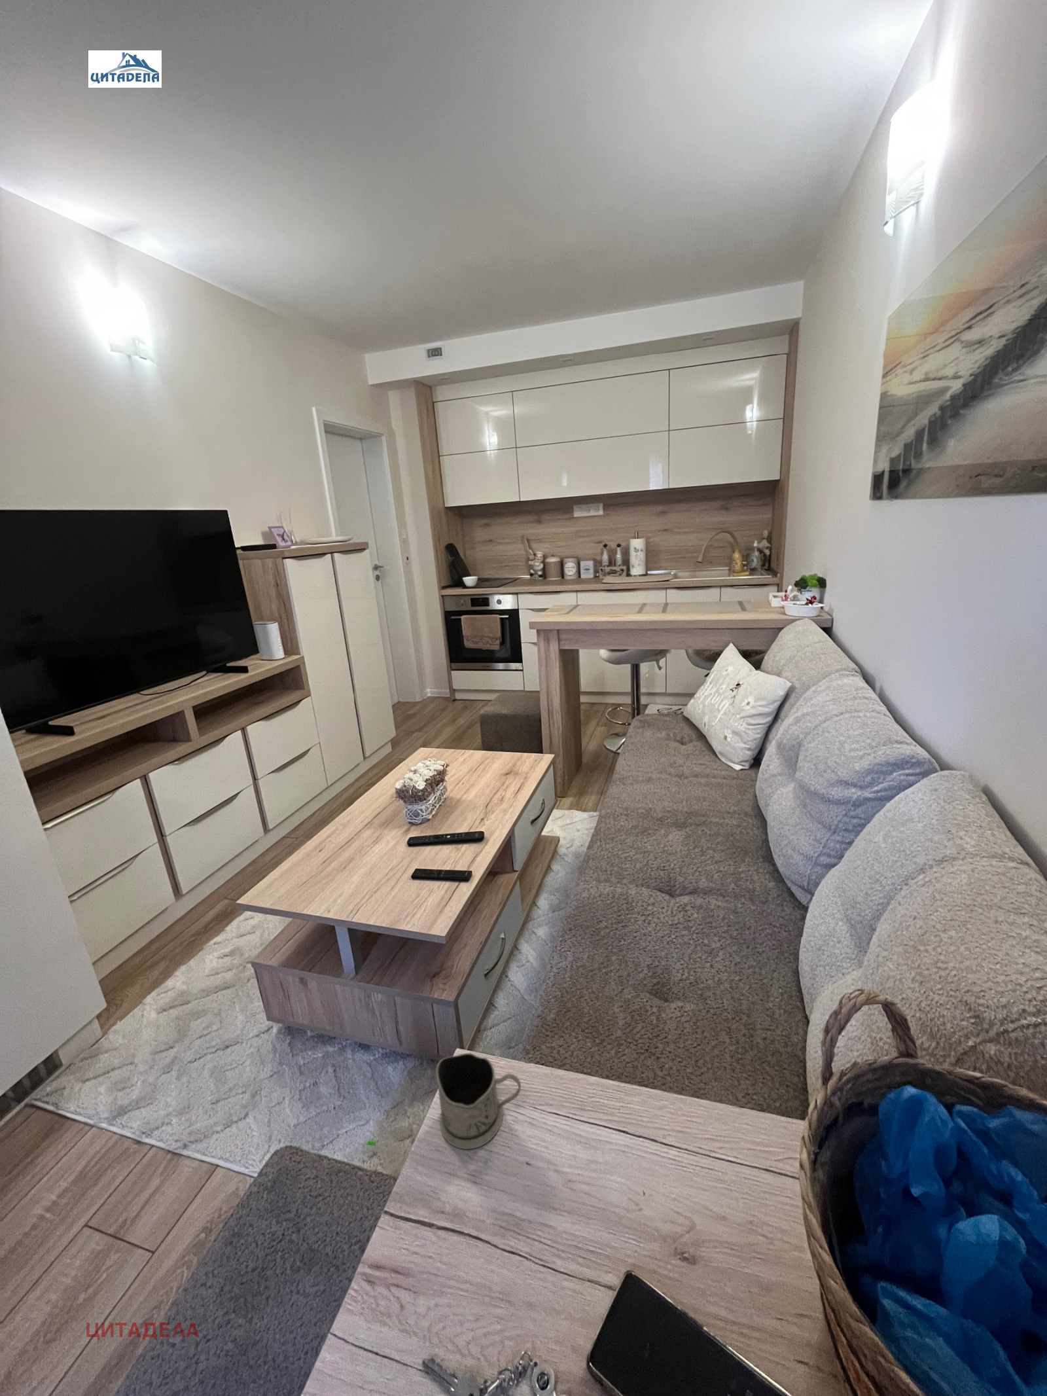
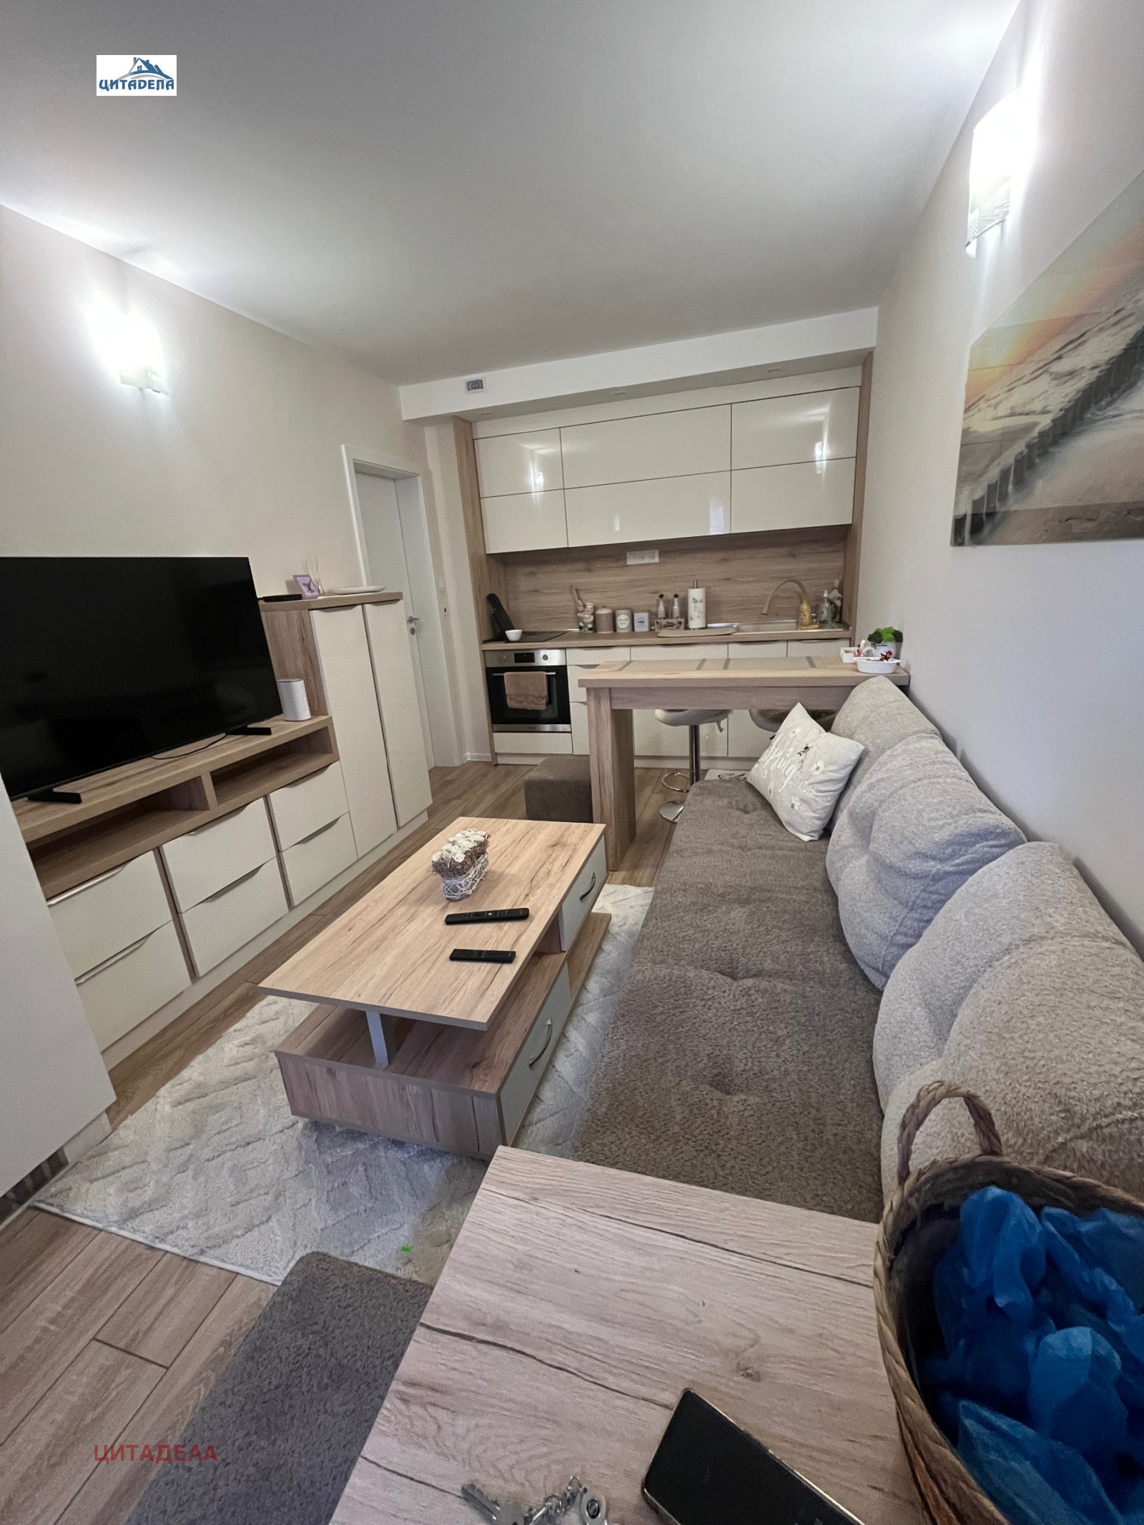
- tea glass holder (478, 1092)
